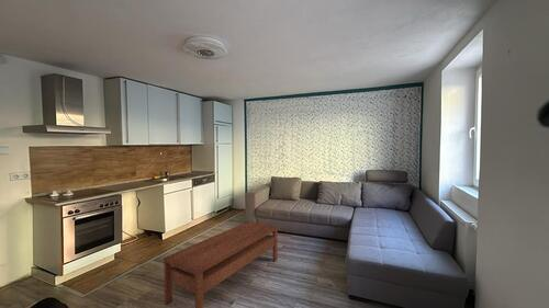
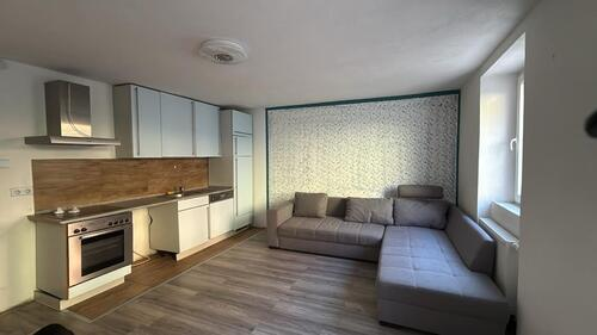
- coffee table (229, 259)
